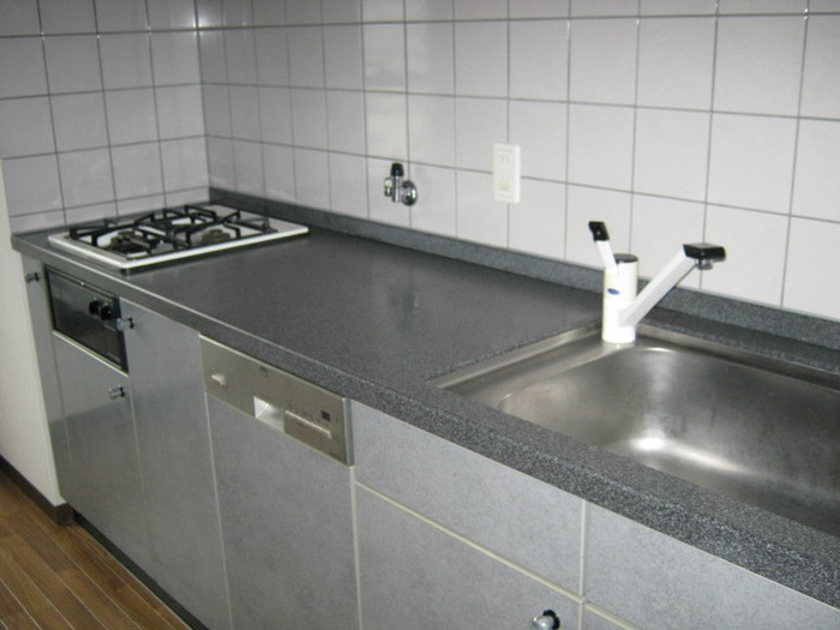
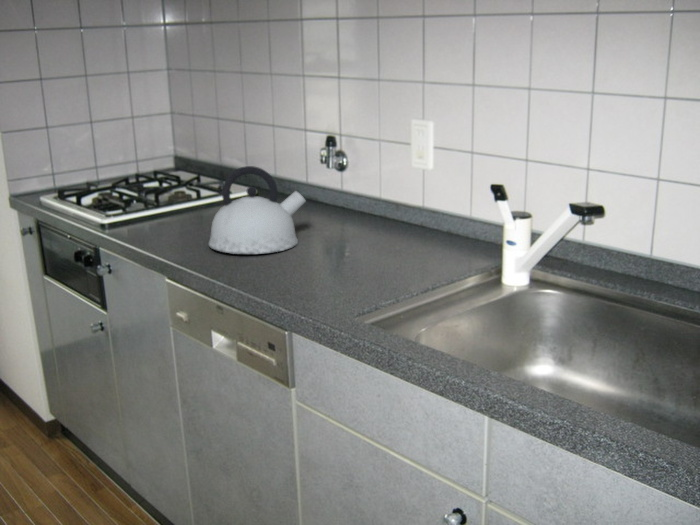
+ kettle (256, 205)
